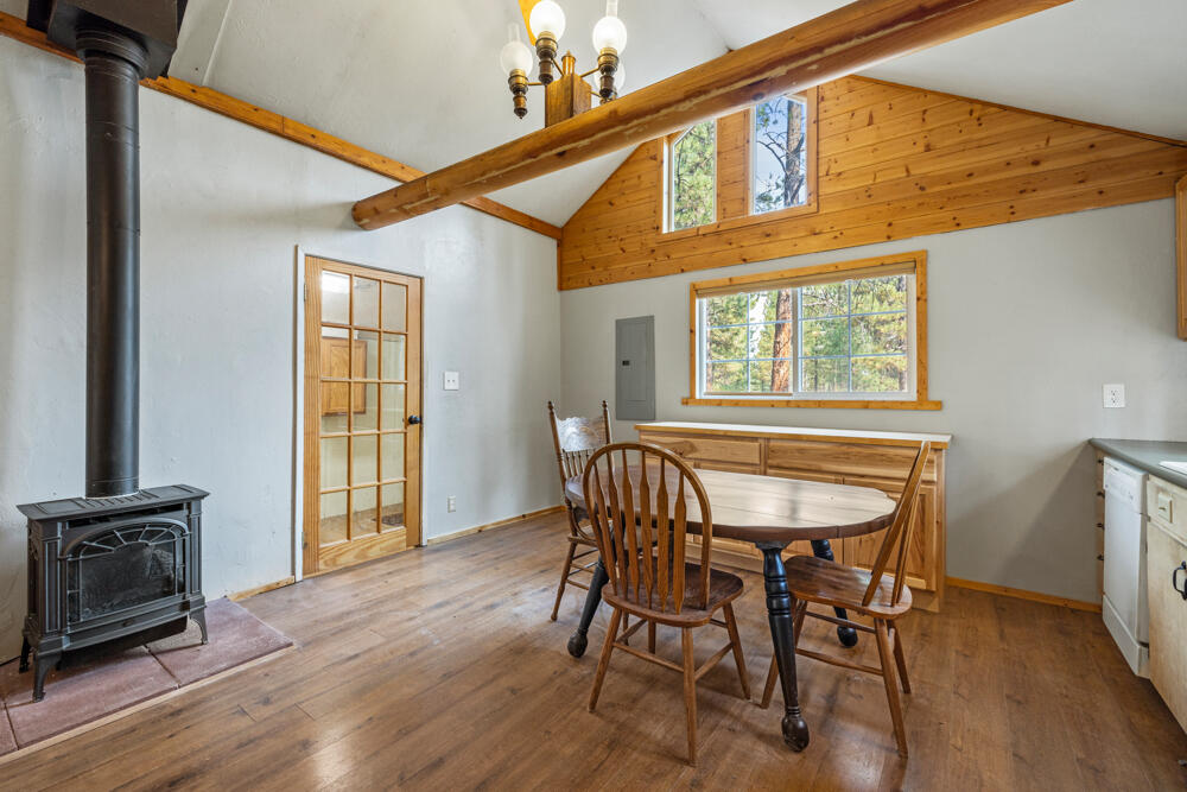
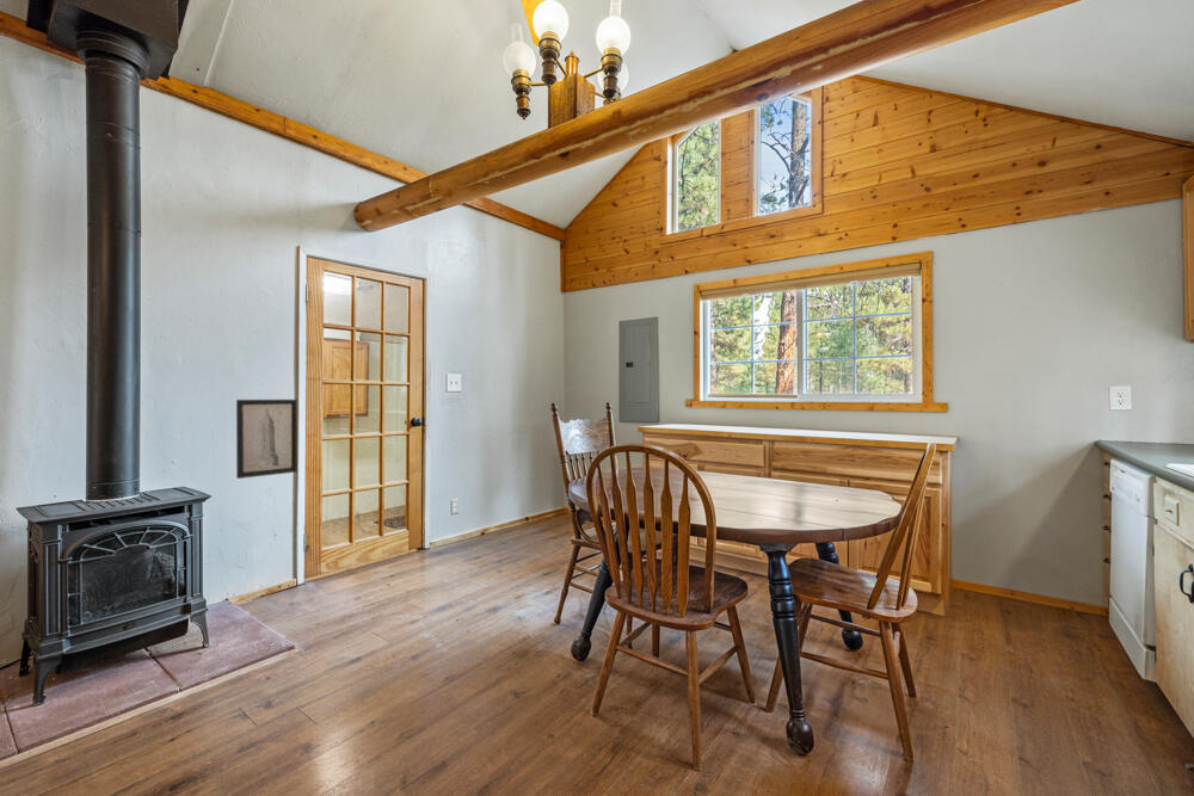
+ wall art (267, 437)
